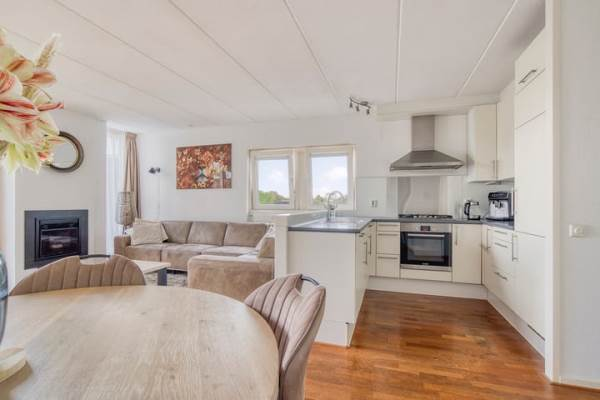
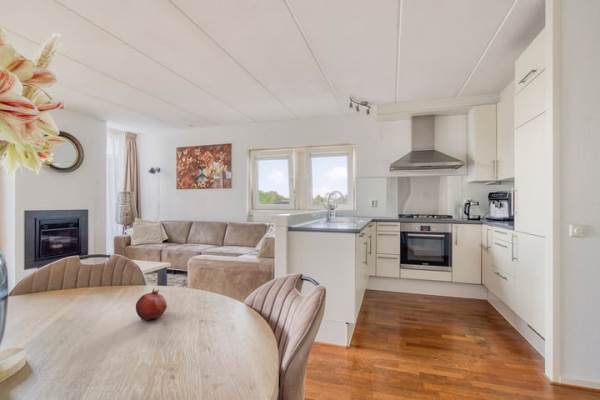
+ fruit (151, 303)
